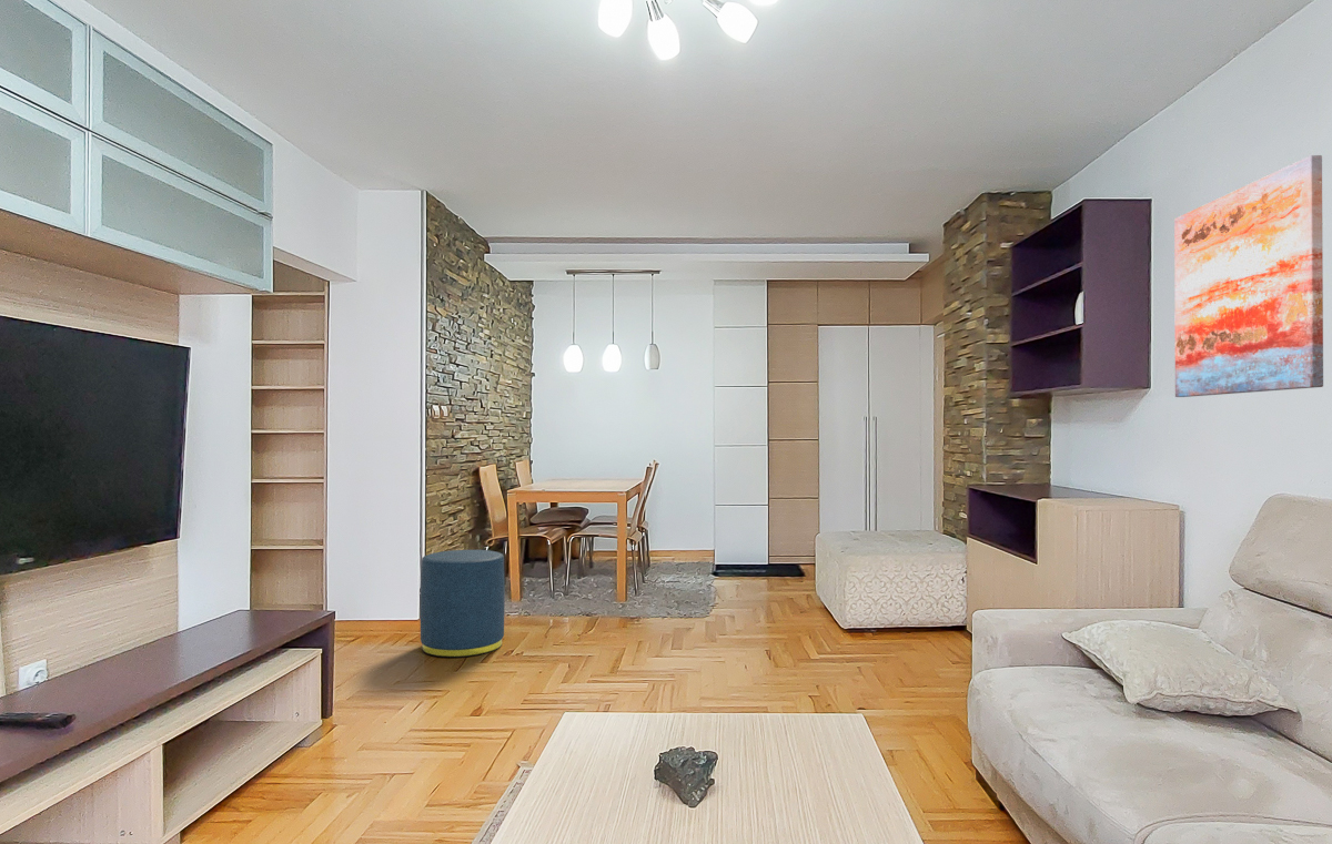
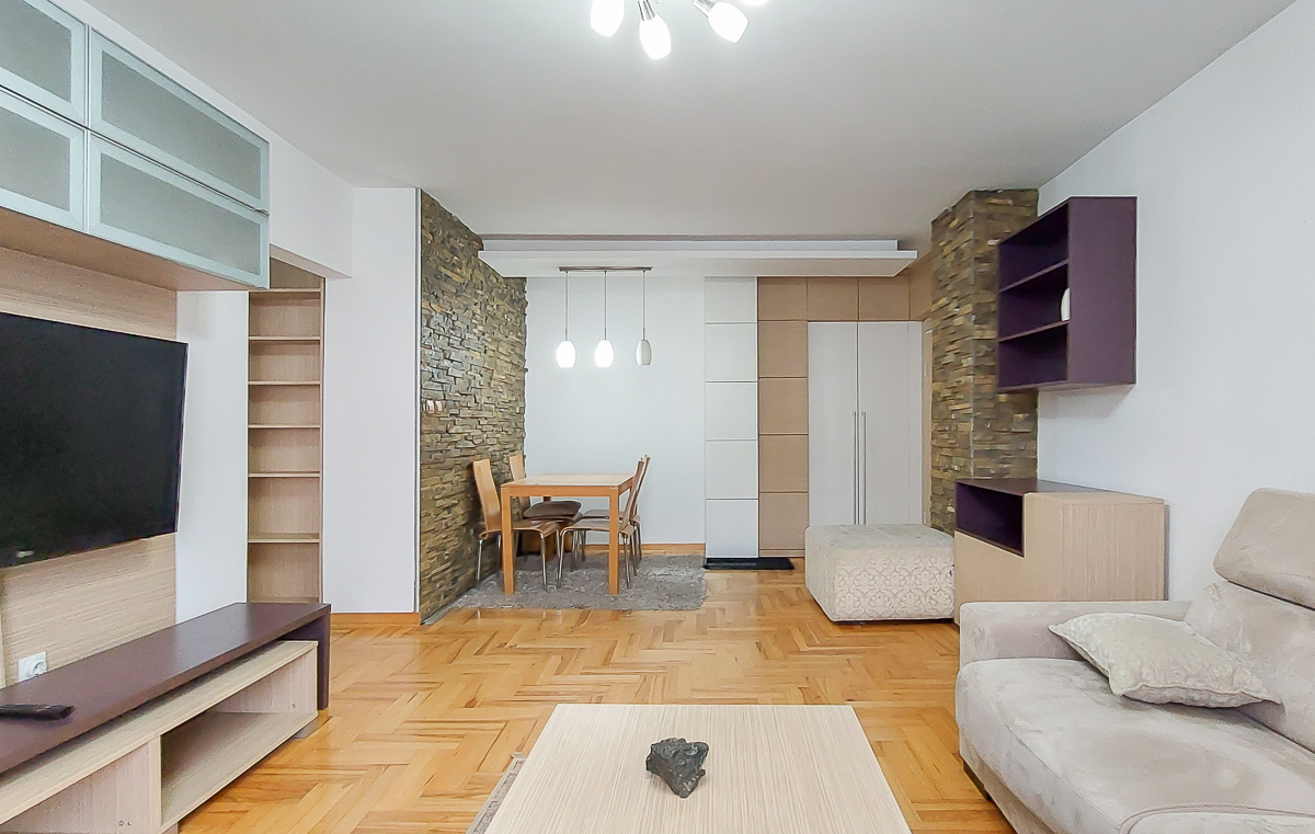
- ottoman (463, 600)
- wall art (1239, 291)
